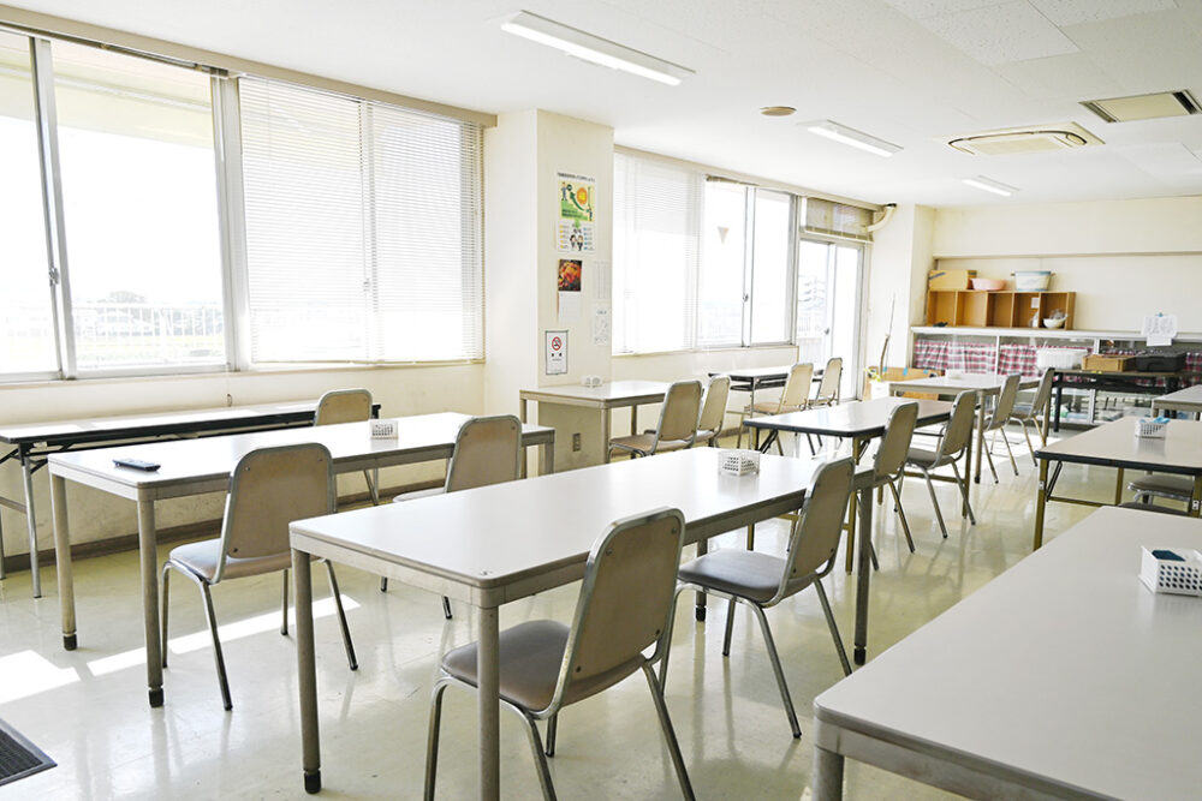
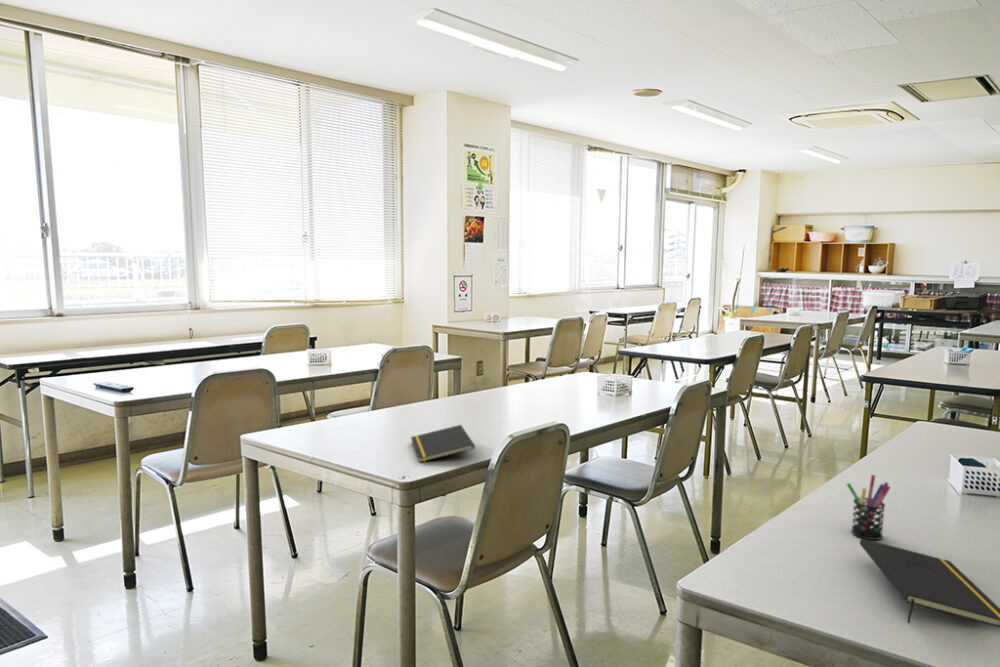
+ notepad (441, 442)
+ notepad (929, 580)
+ pen holder (865, 505)
